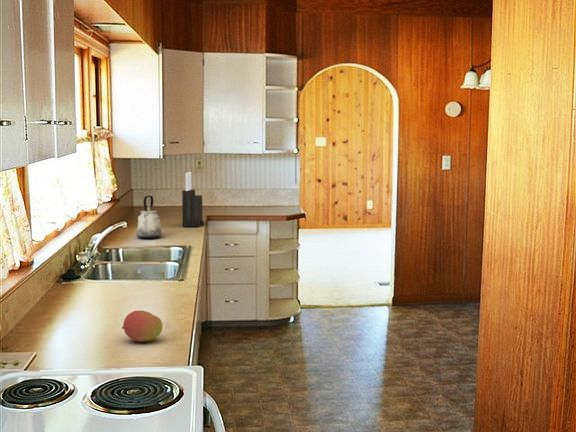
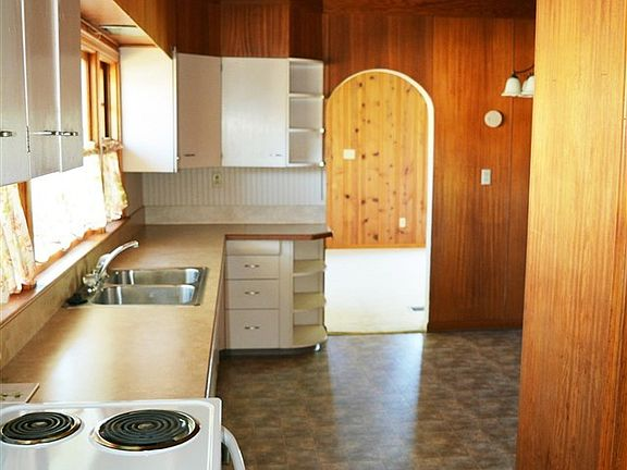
- knife block (194, 198)
- fruit (142, 325)
- kettle (150, 216)
